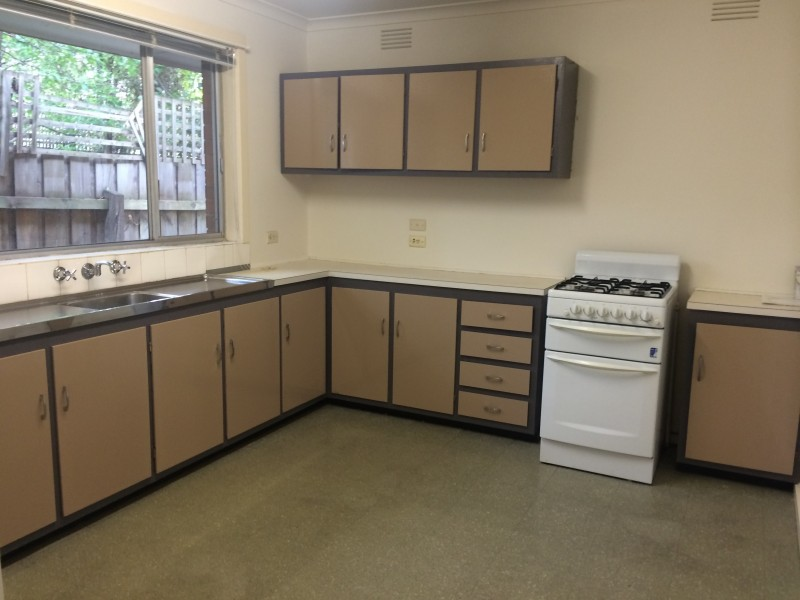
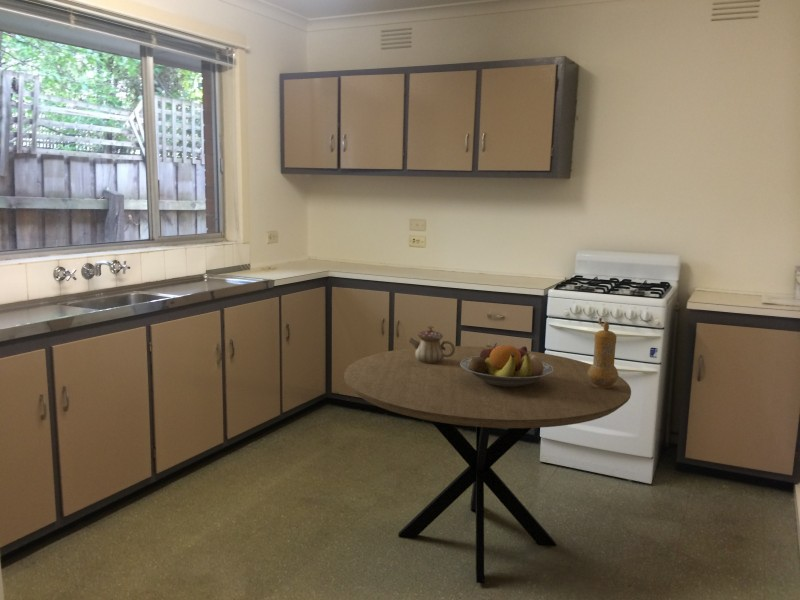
+ teapot (432, 342)
+ dining table (480, 458)
+ fruit bowl (506, 361)
+ pepper mill (603, 352)
